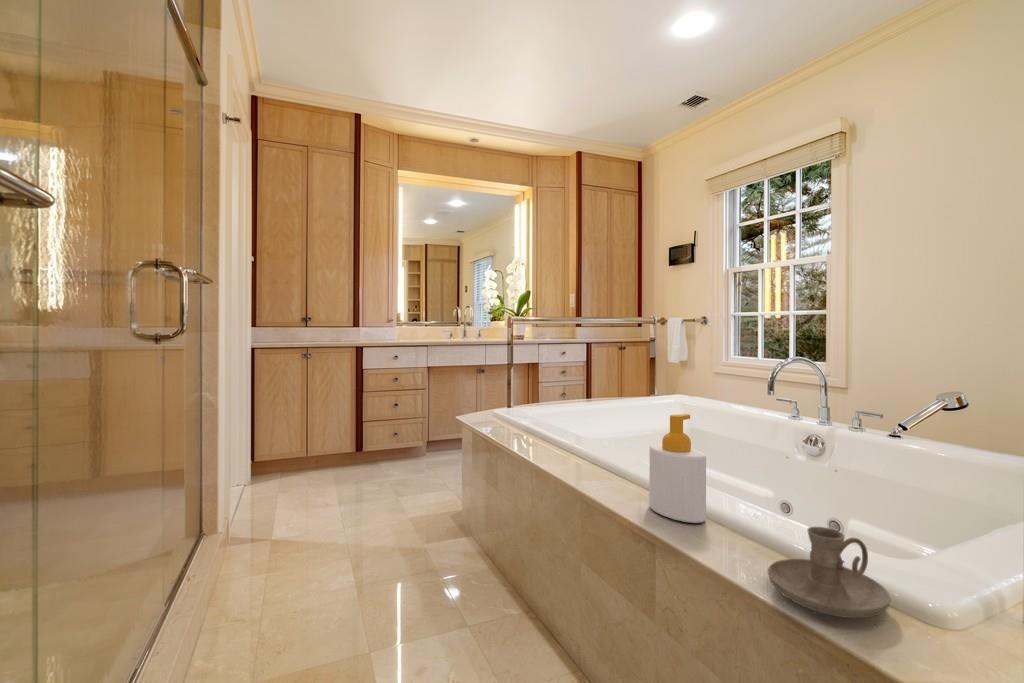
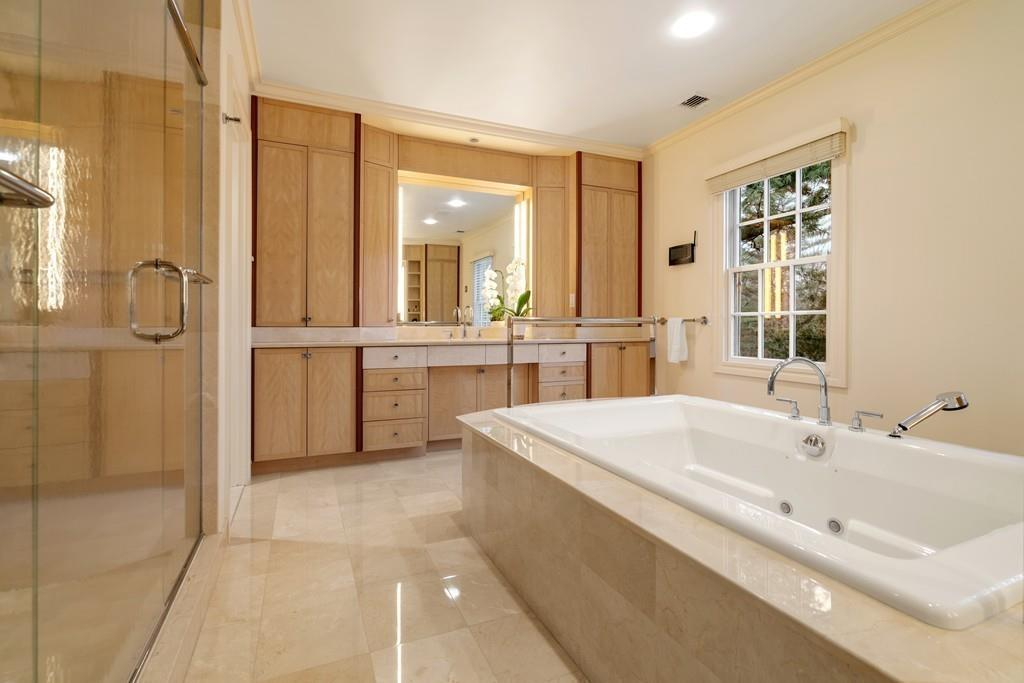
- soap bottle (676, 464)
- candle holder (832, 563)
